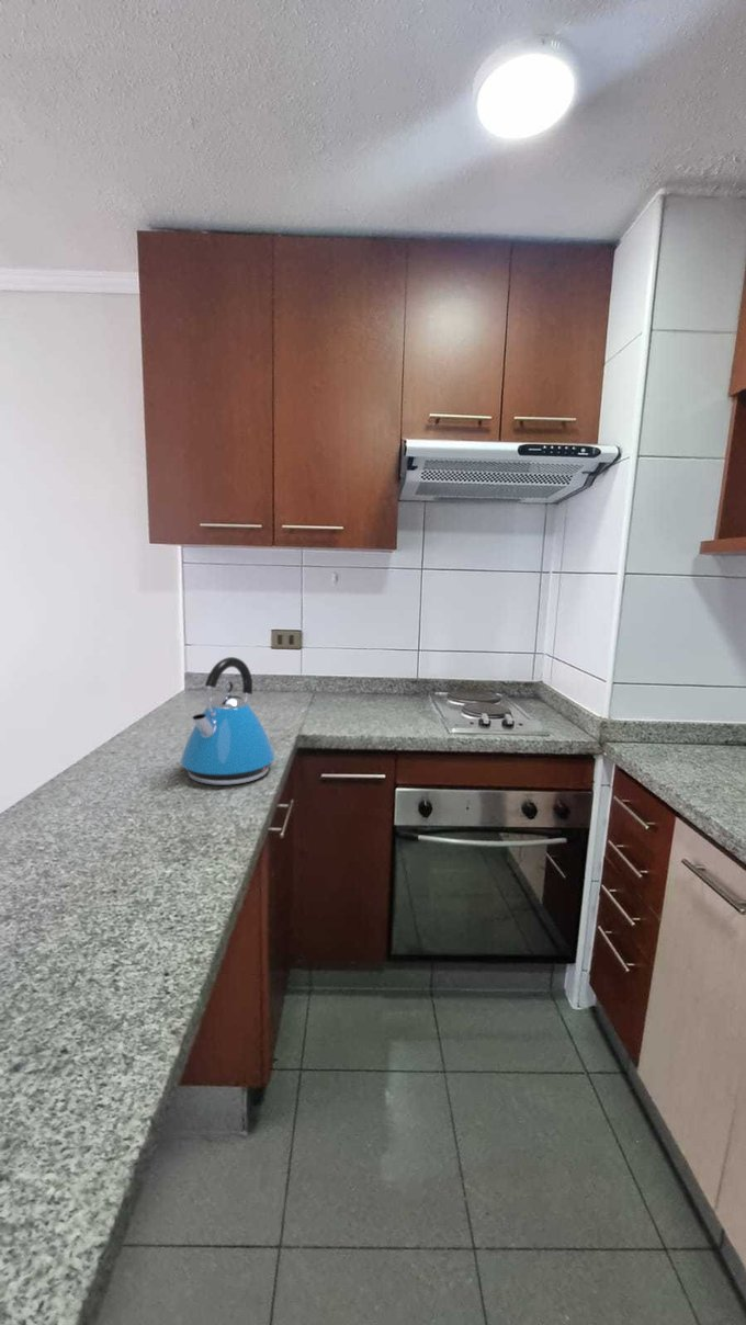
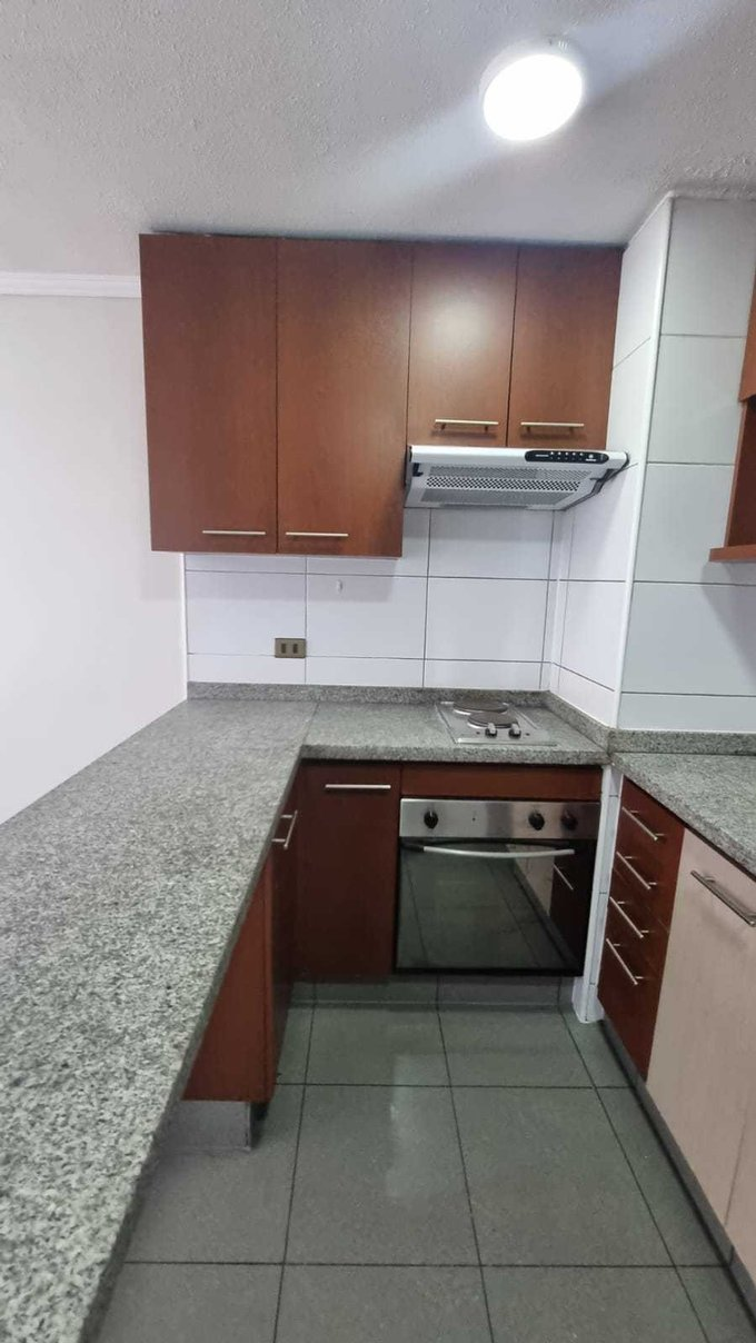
- kettle (230, 714)
